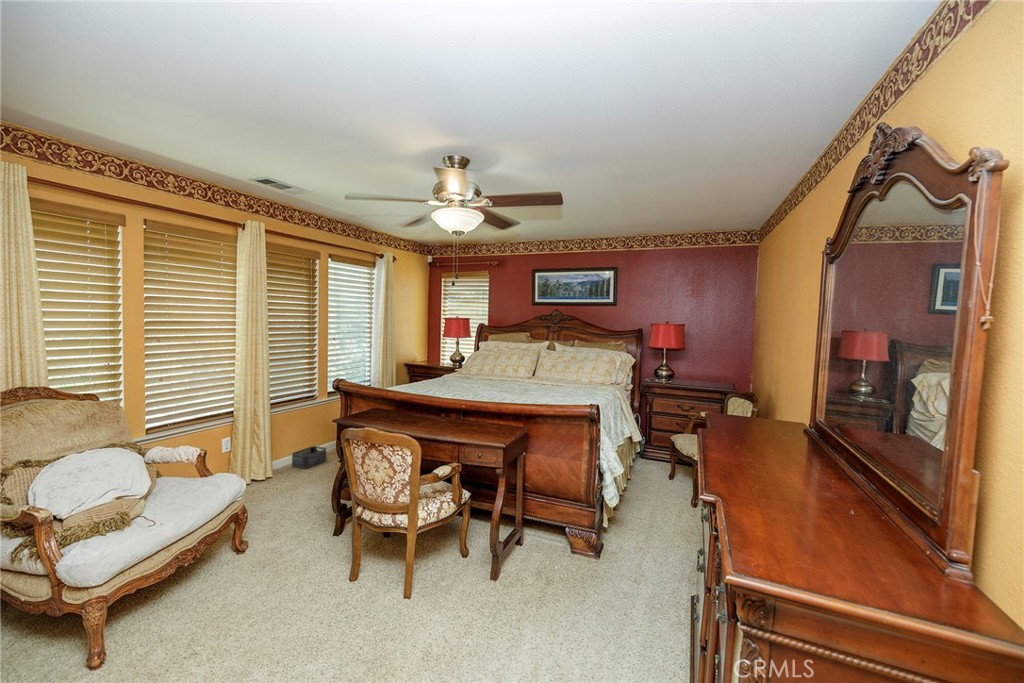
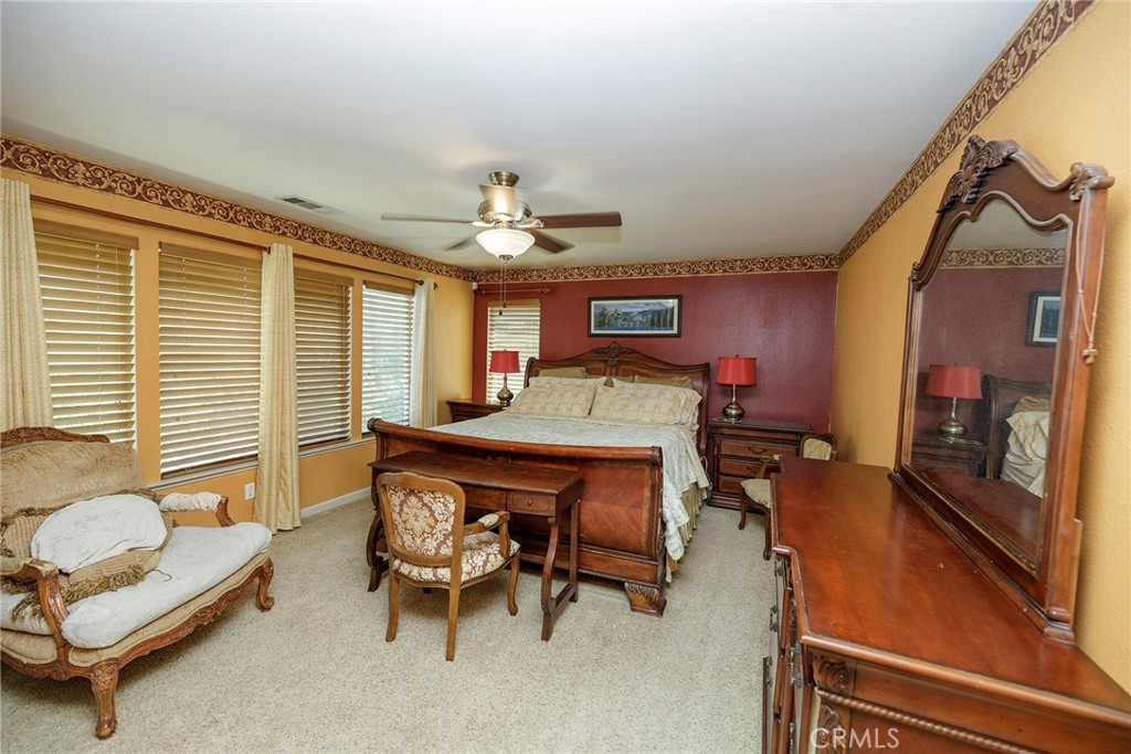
- storage bin (309, 457)
